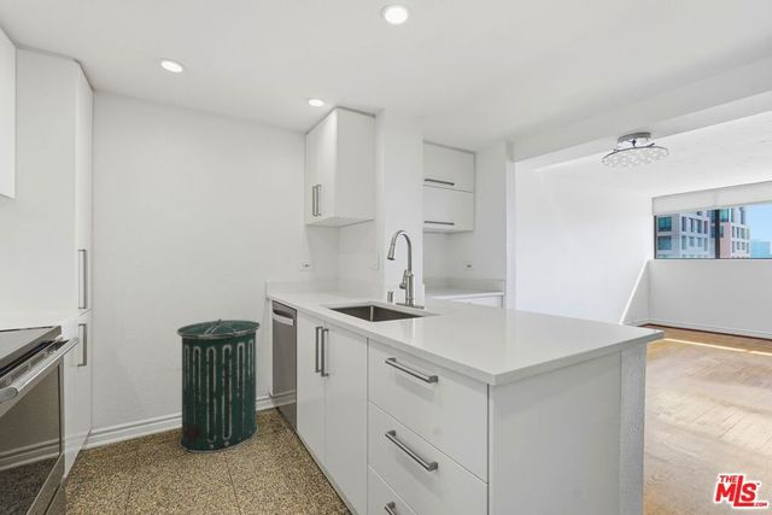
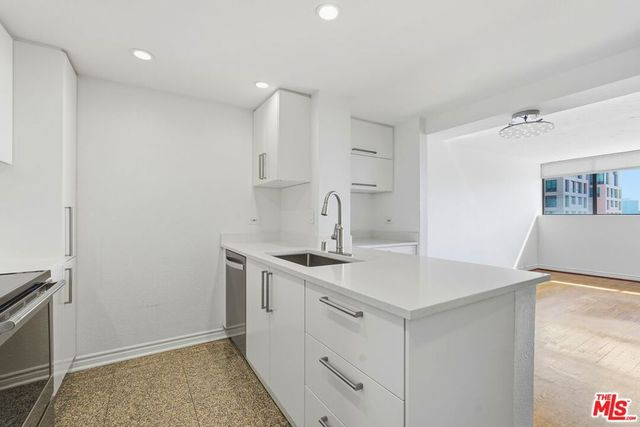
- trash can (220, 376)
